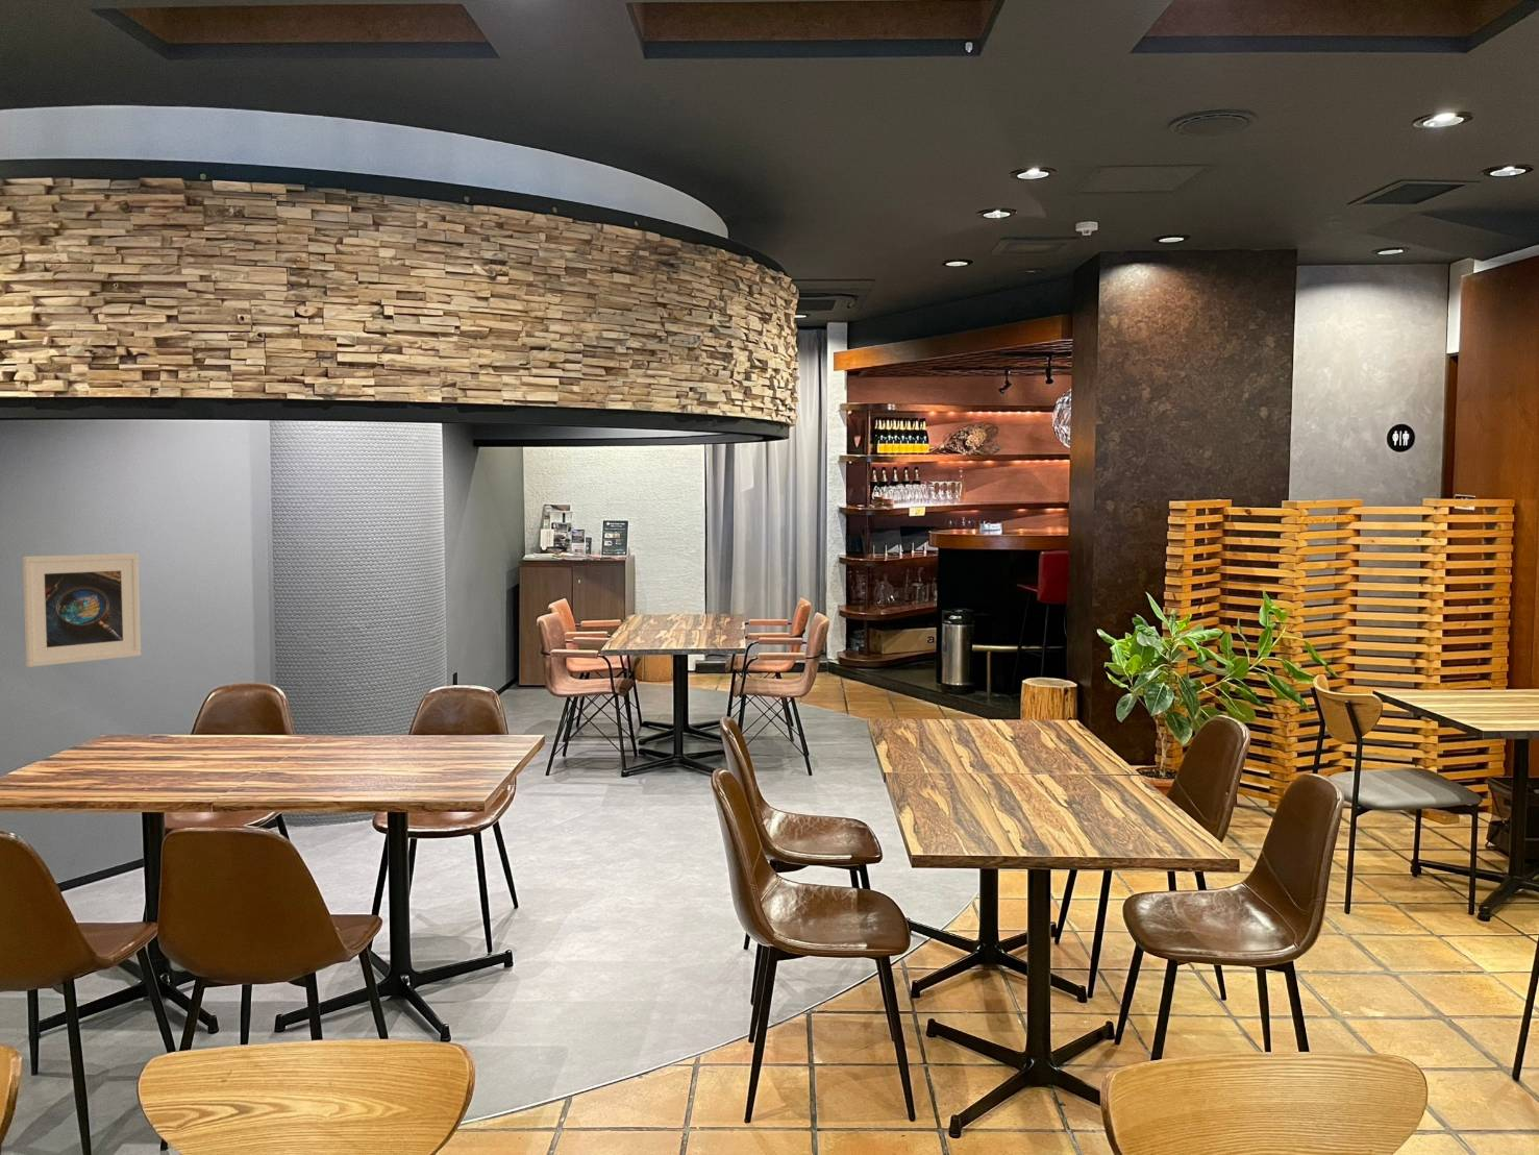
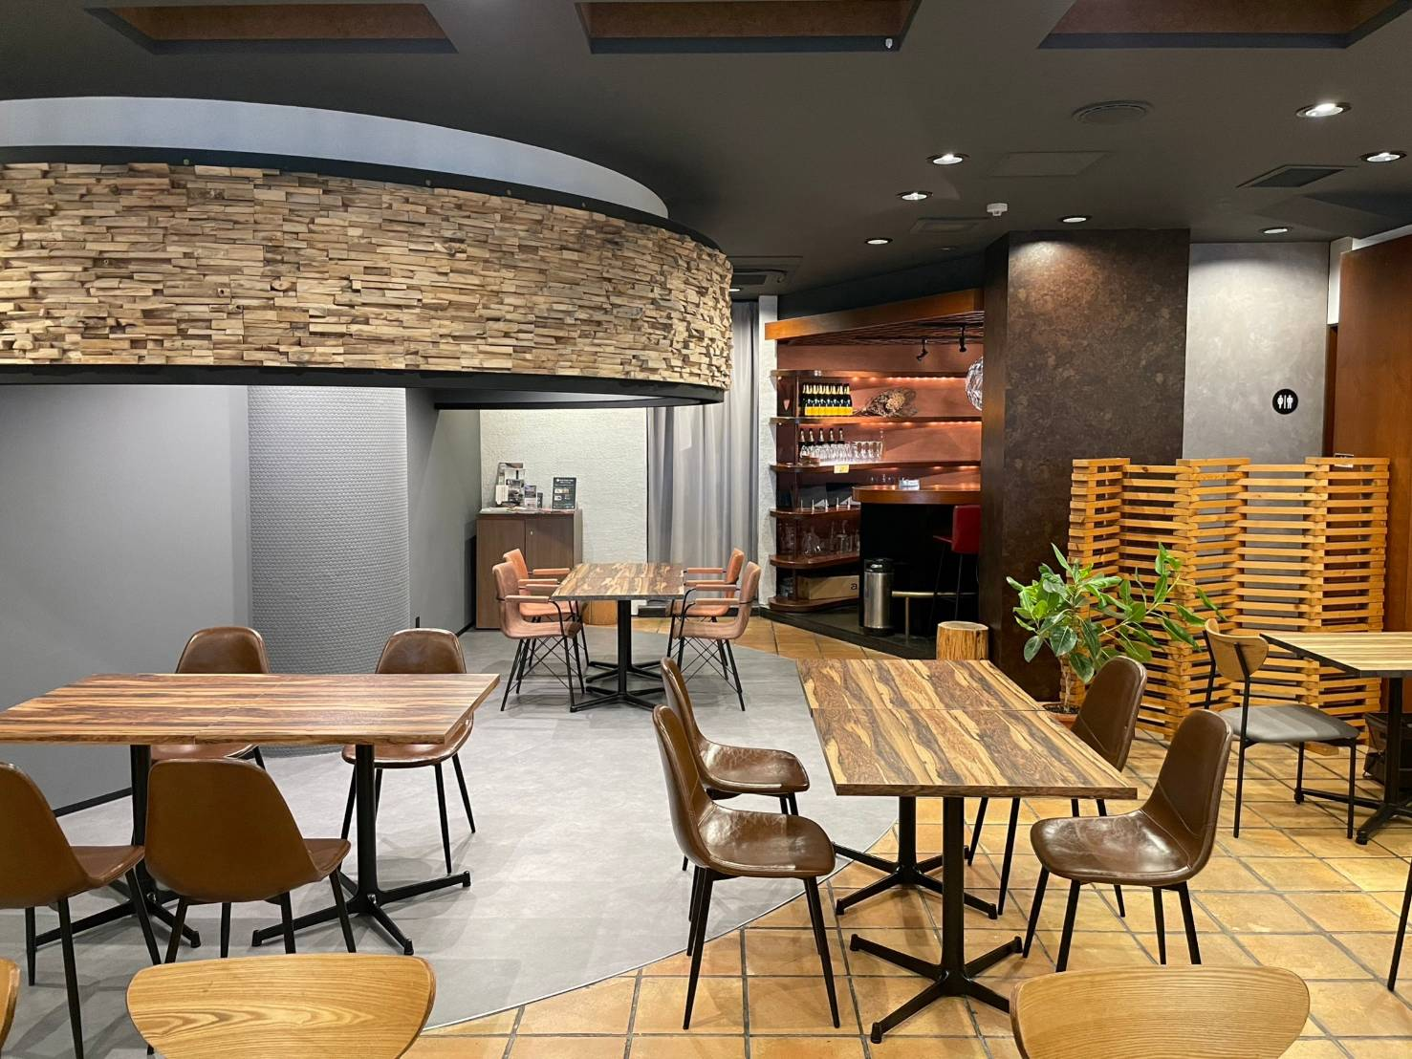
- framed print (84, 608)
